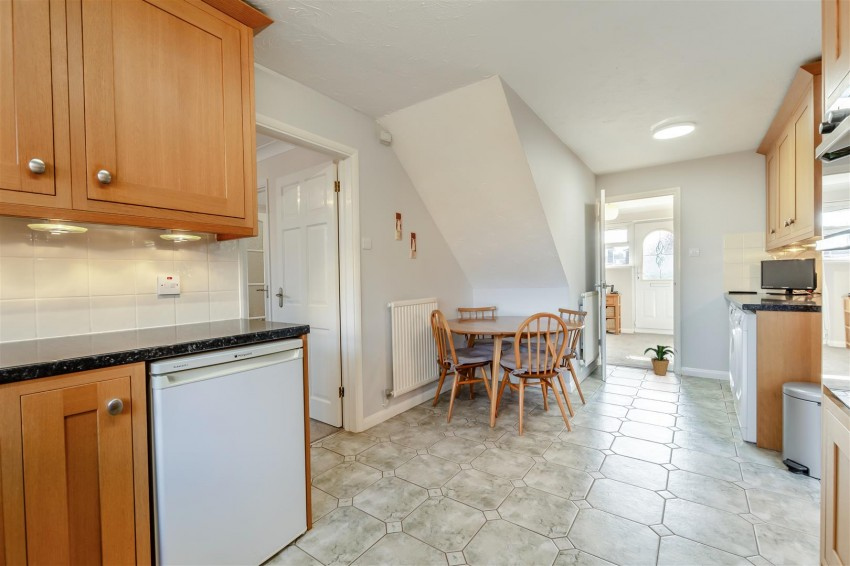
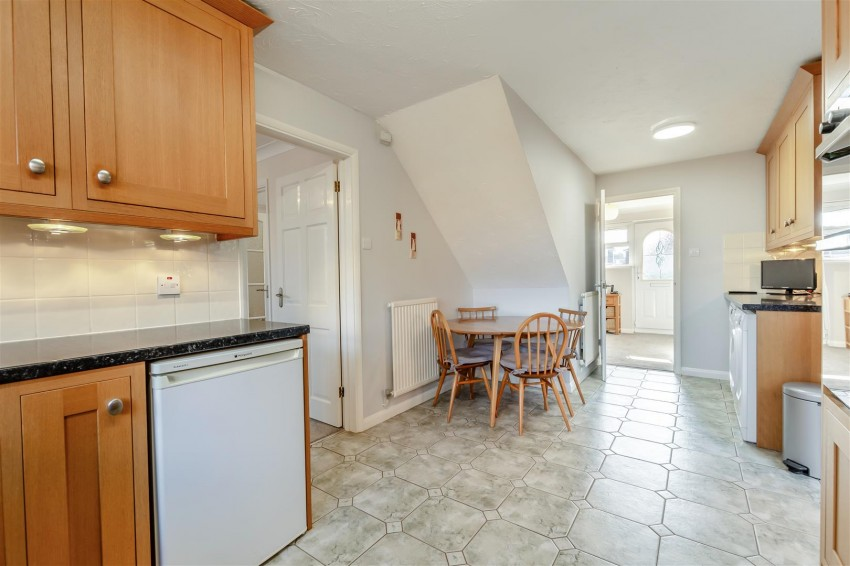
- potted plant (660, 360)
